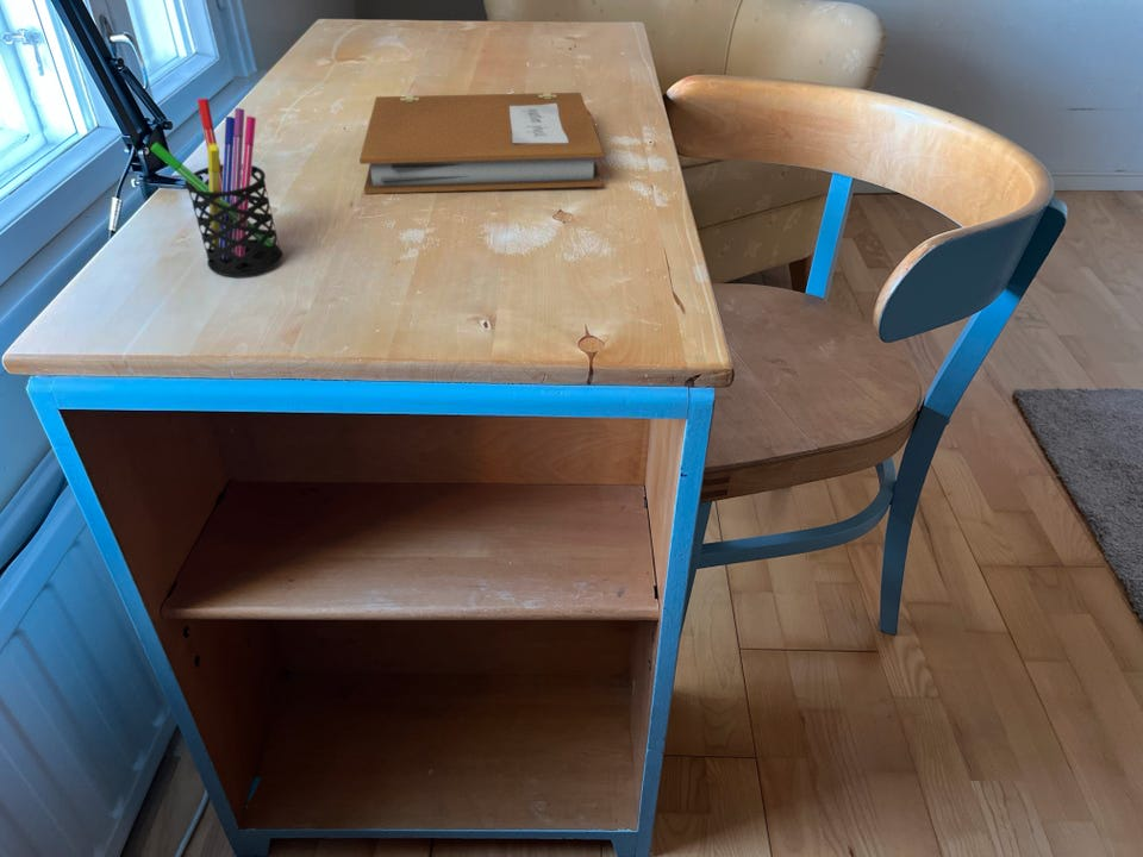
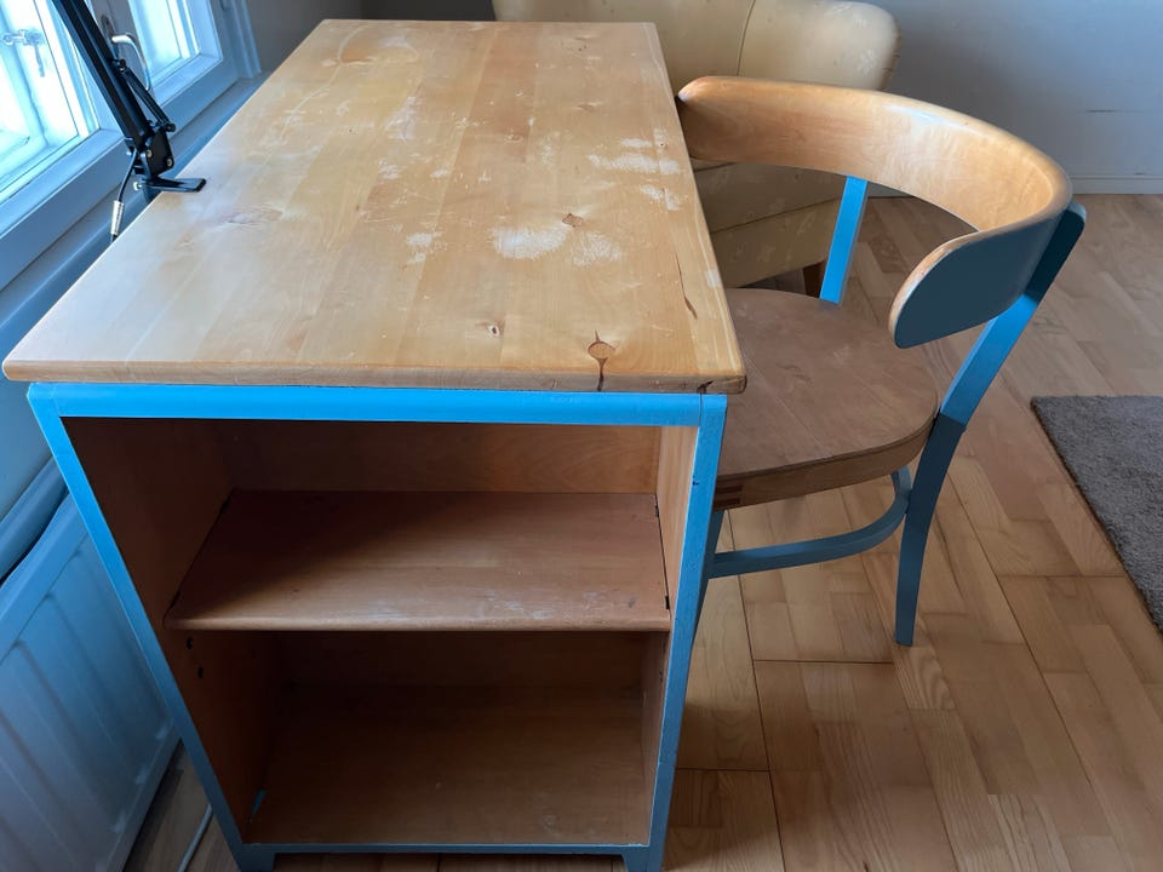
- notebook (487, 136)
- pen holder (218, 188)
